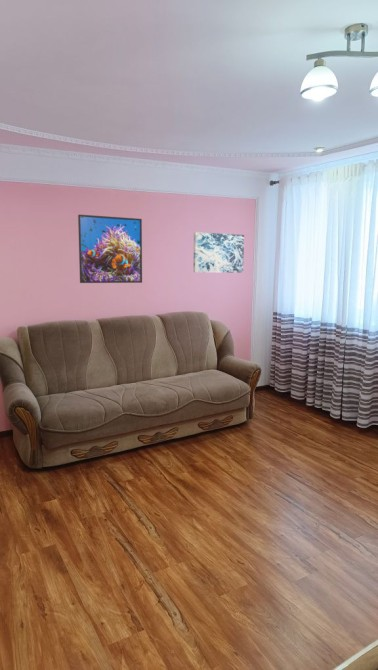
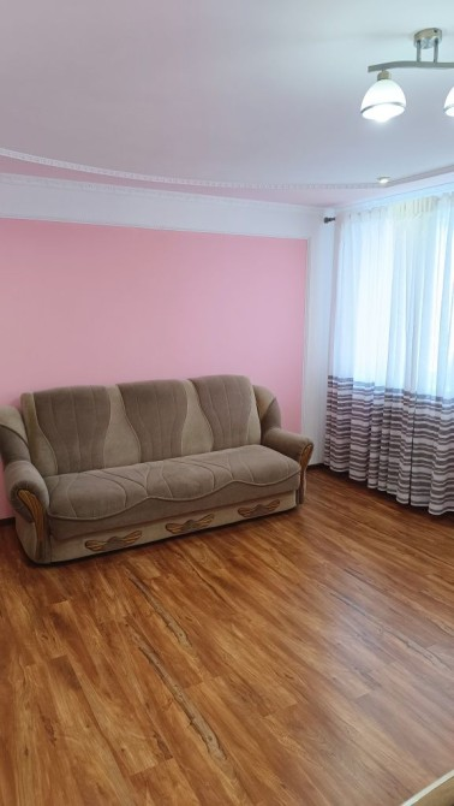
- wall art (219, 253)
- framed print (111, 250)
